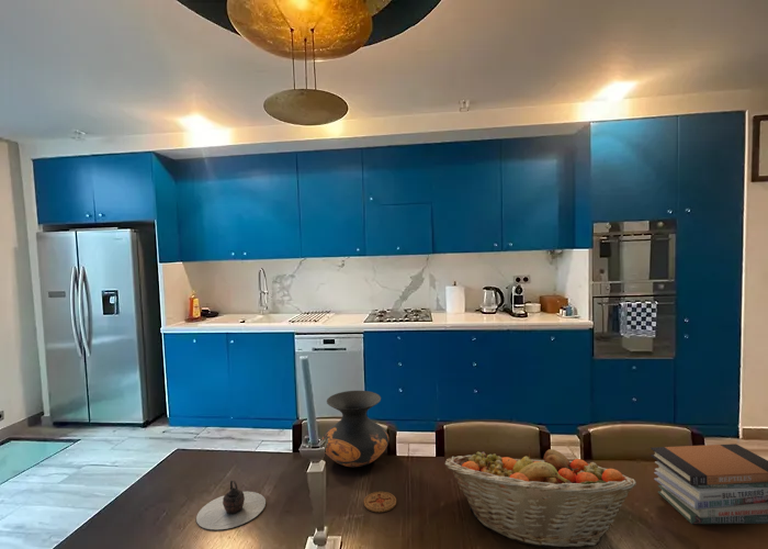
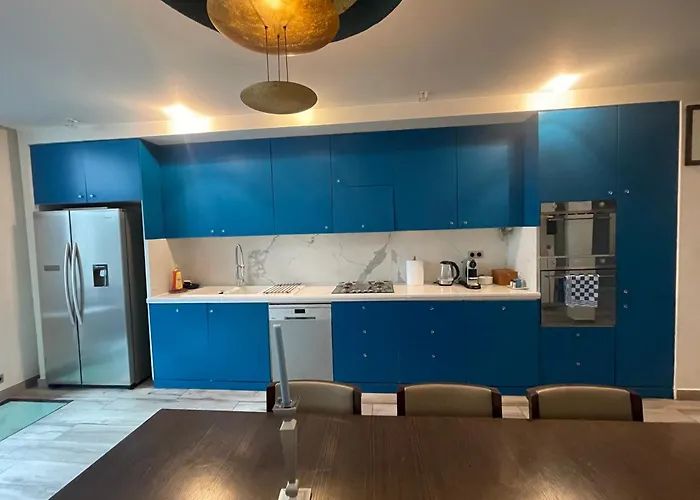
- vase (354, 429)
- fruit basket (534, 484)
- teapot (230, 495)
- book stack (715, 482)
- coaster (380, 501)
